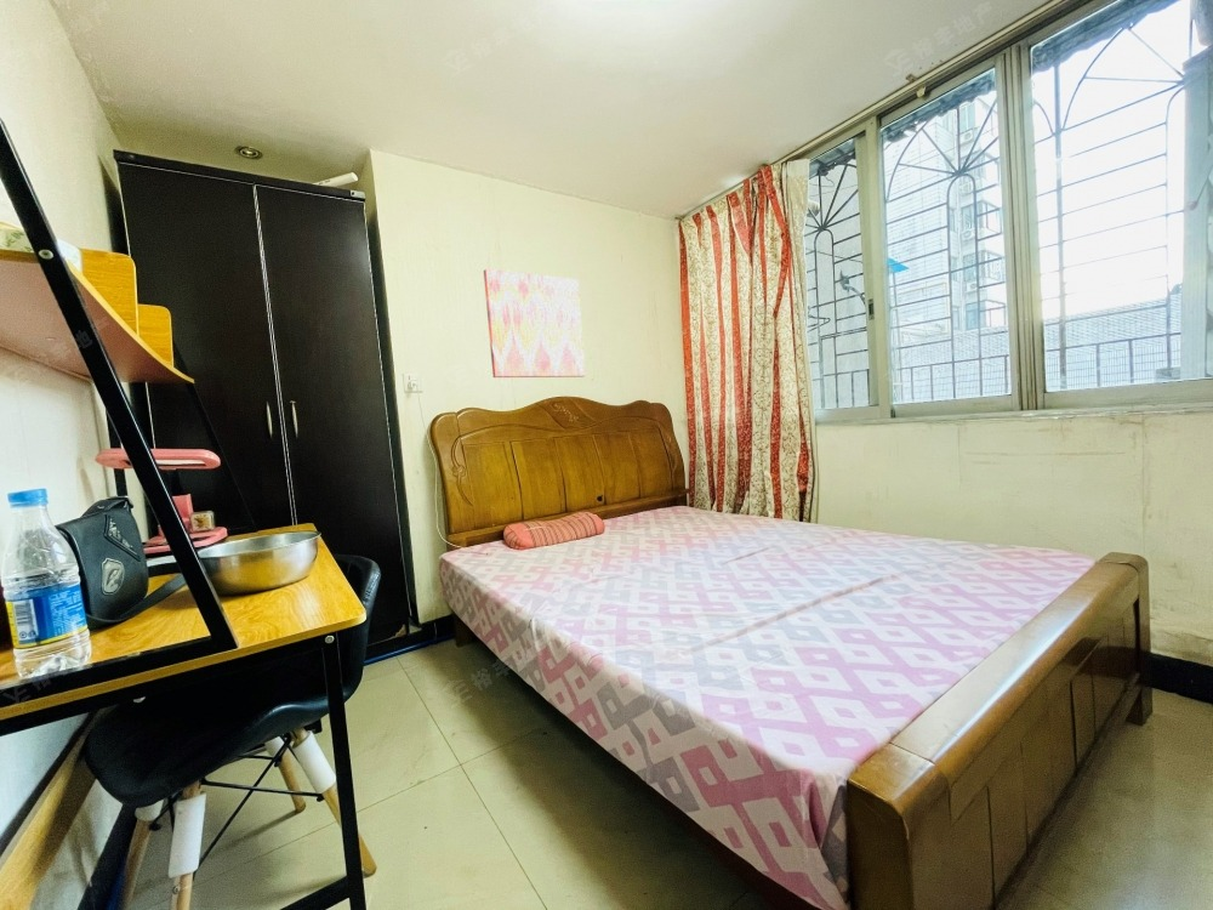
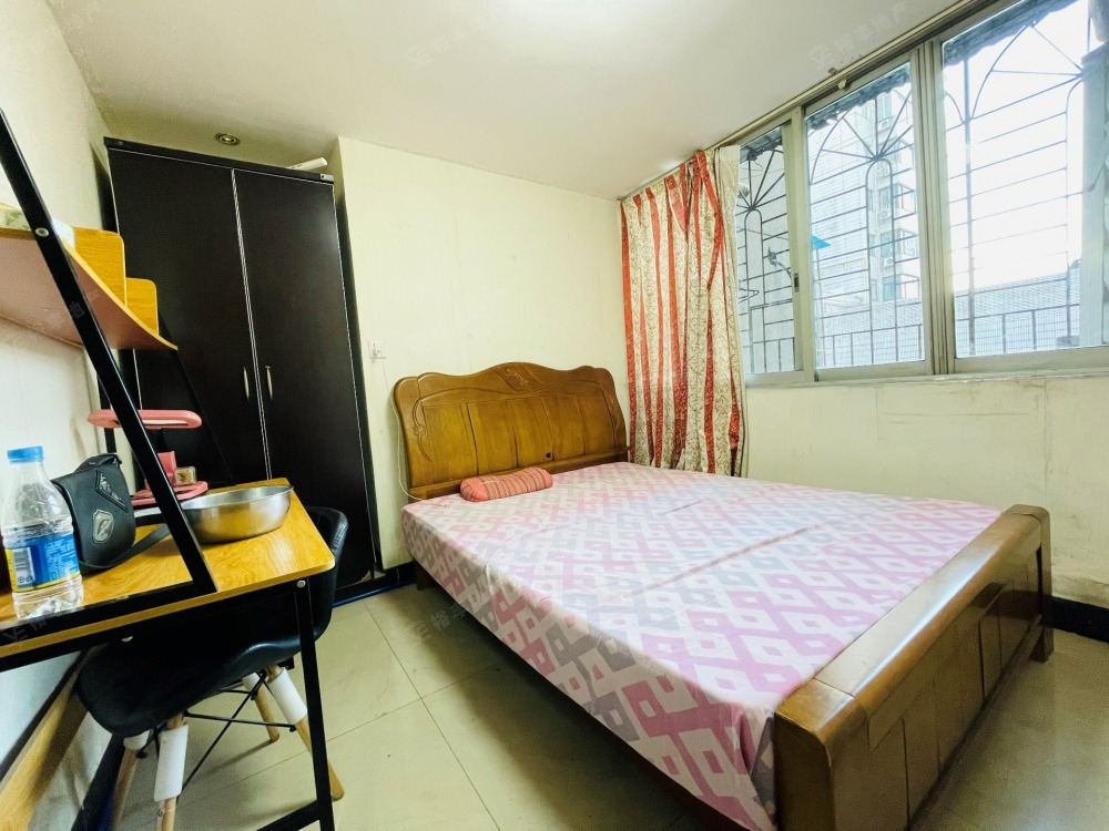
- wall art (536, 326)
